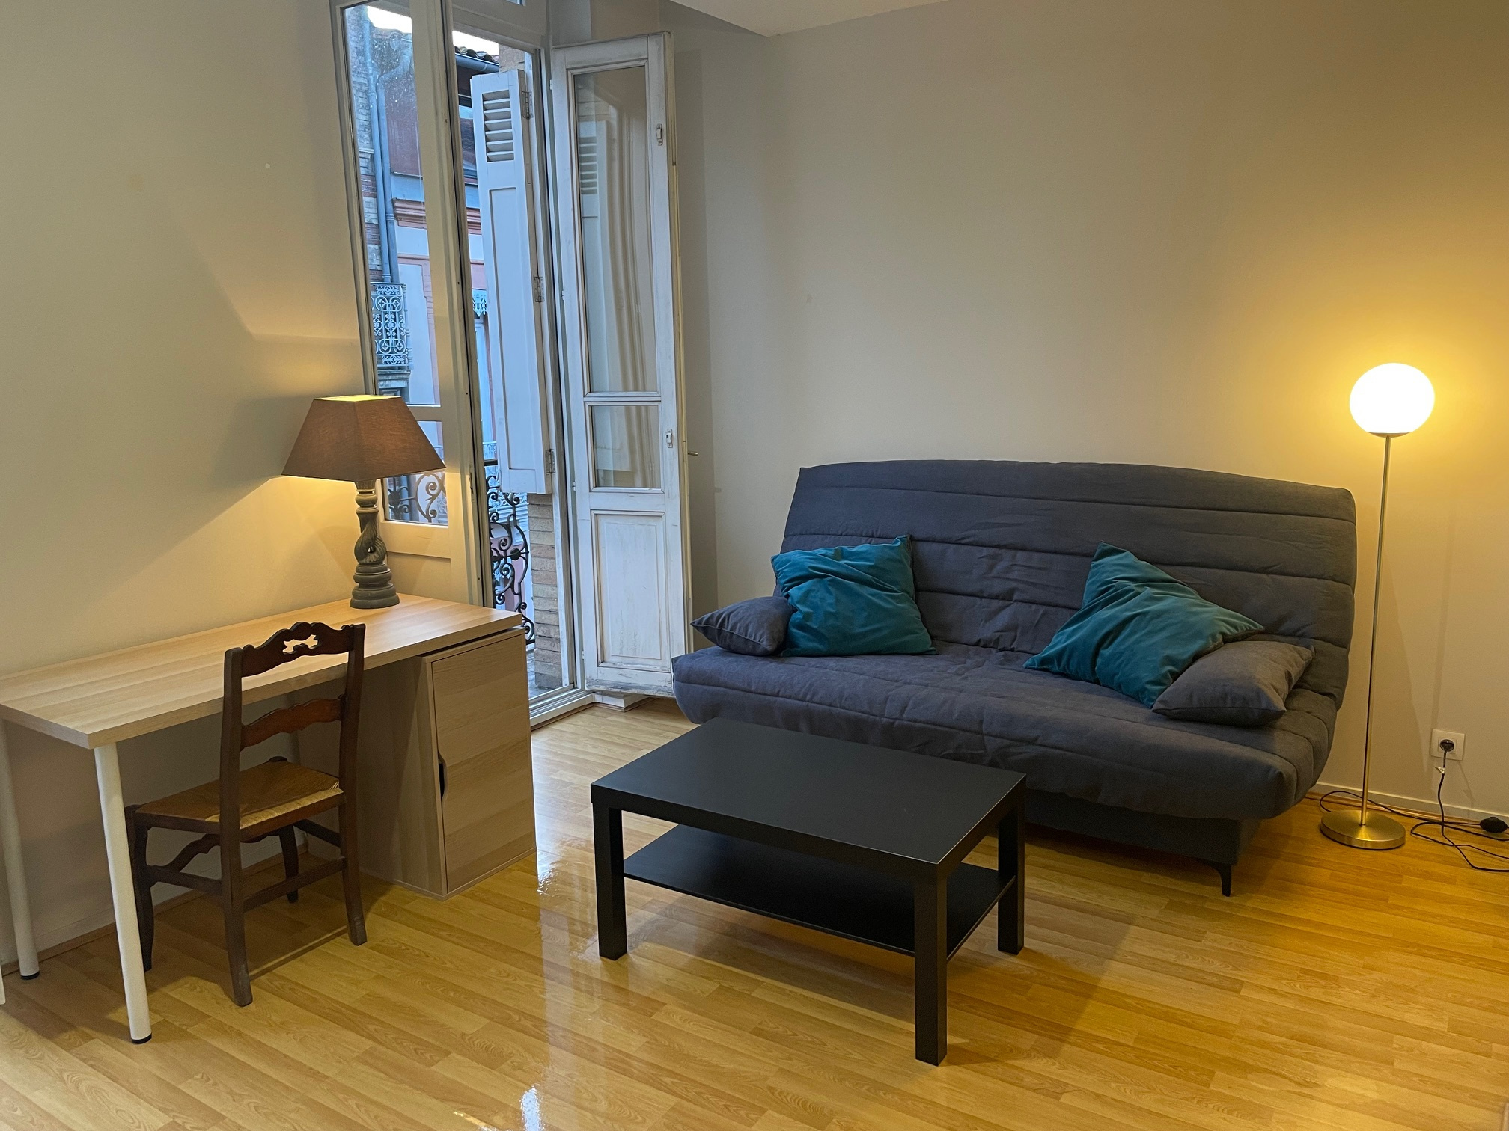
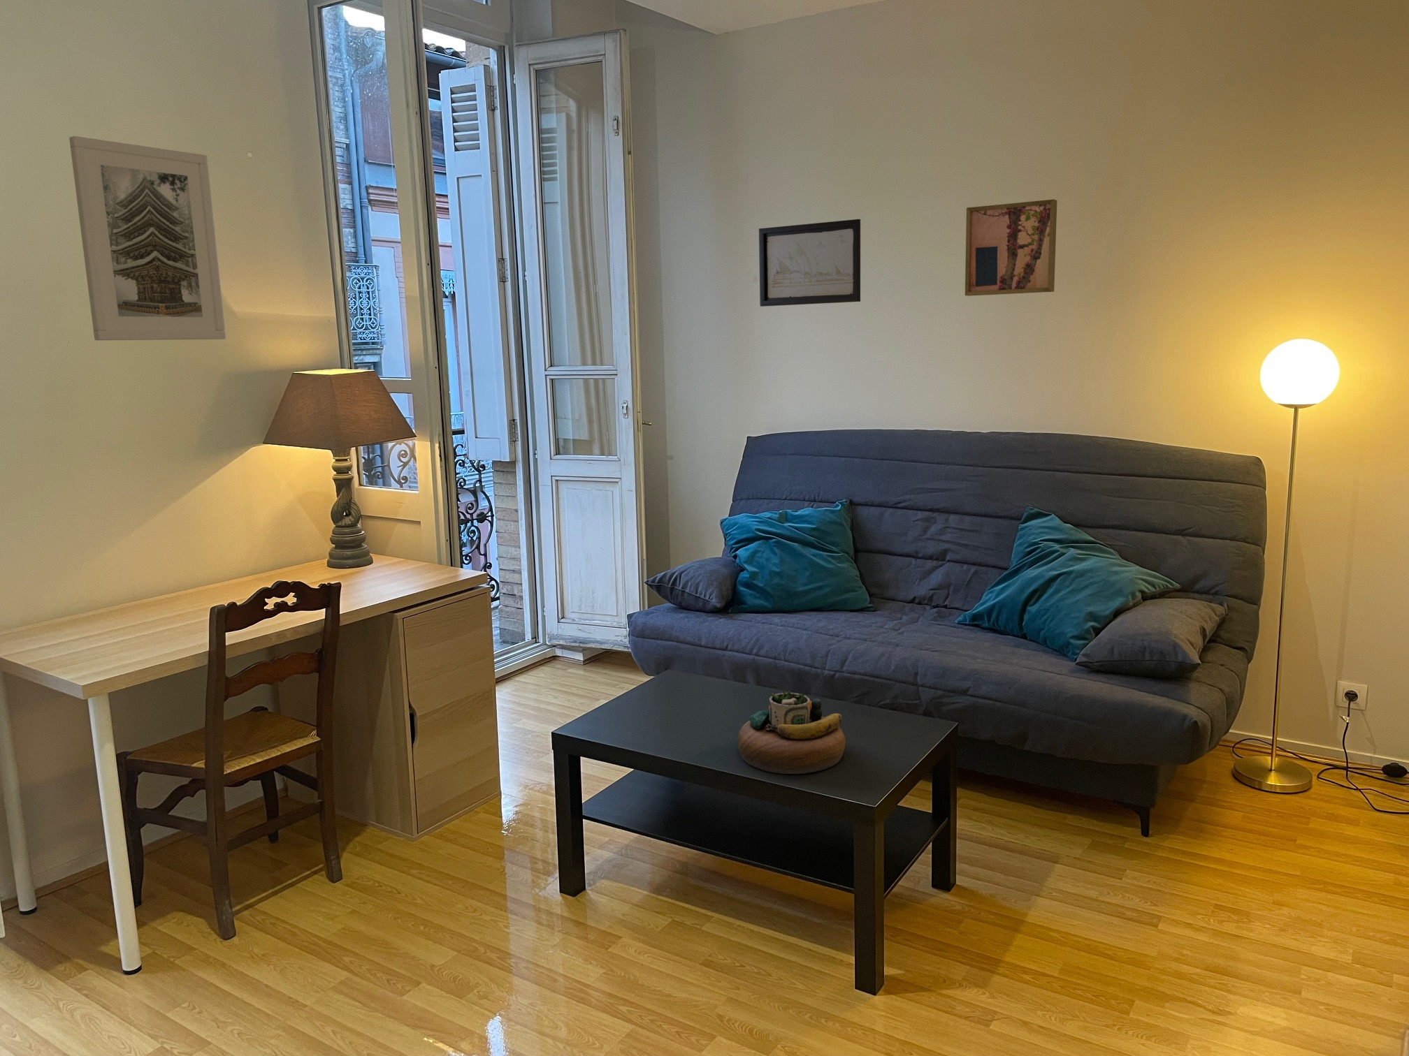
+ wall art (1010, 248)
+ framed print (152, 244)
+ wall art (808, 264)
+ decorative bowl (790, 721)
